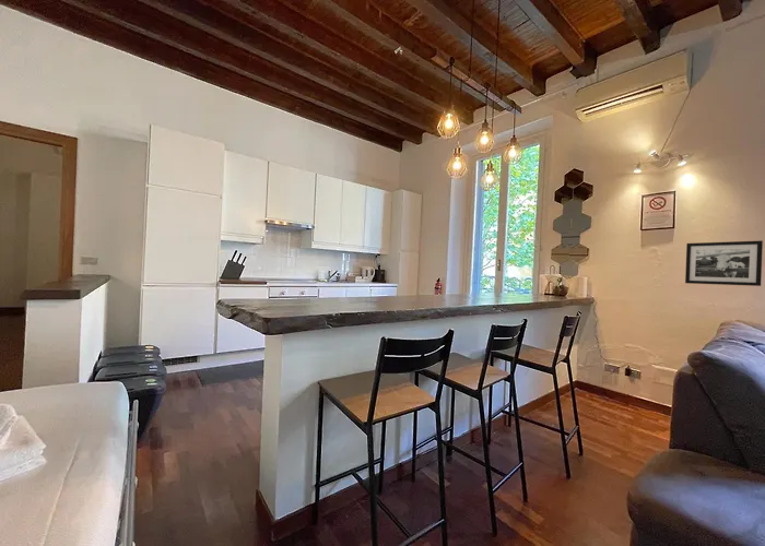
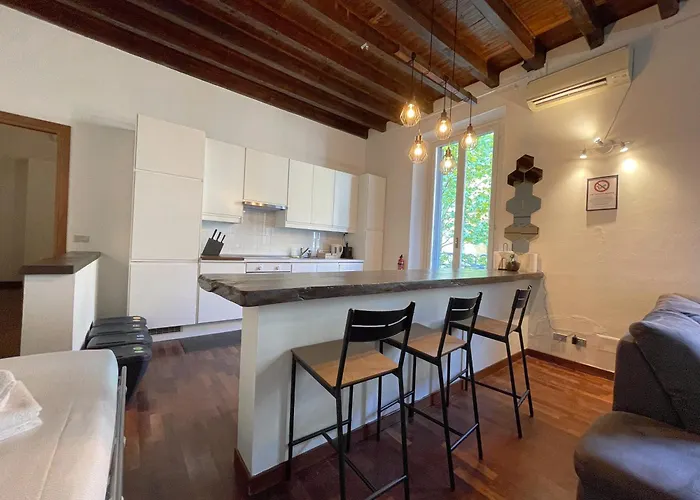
- picture frame (721, 263)
